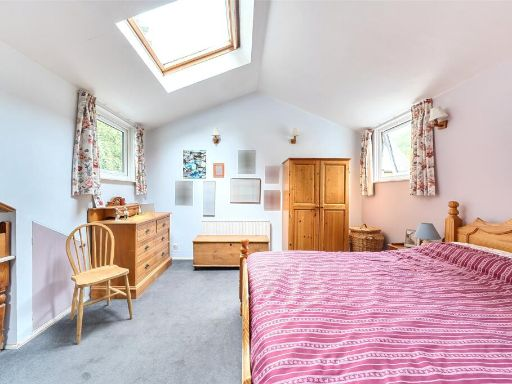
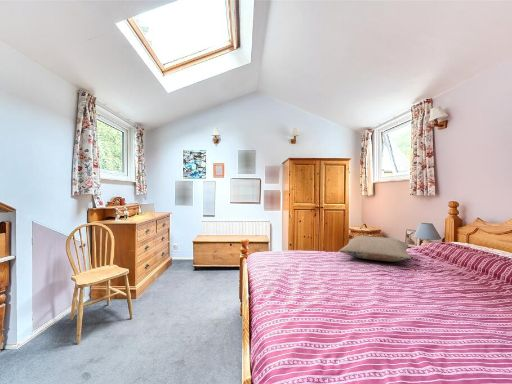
+ pillow (375, 247)
